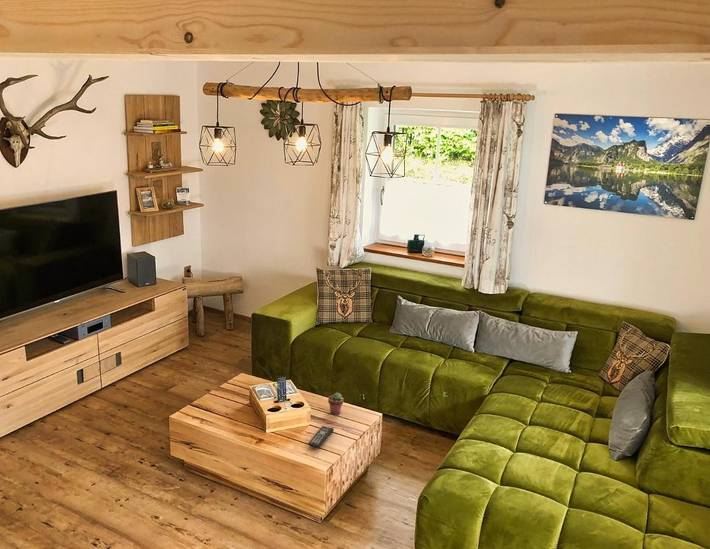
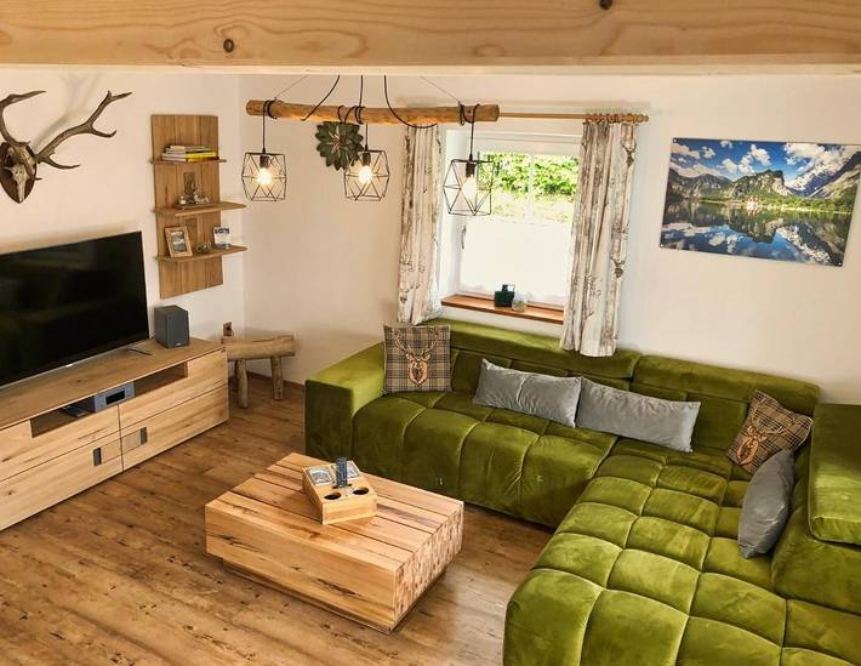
- remote control (321, 436)
- potted succulent (335, 402)
